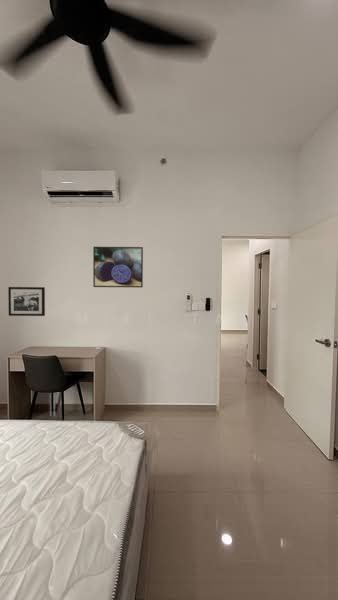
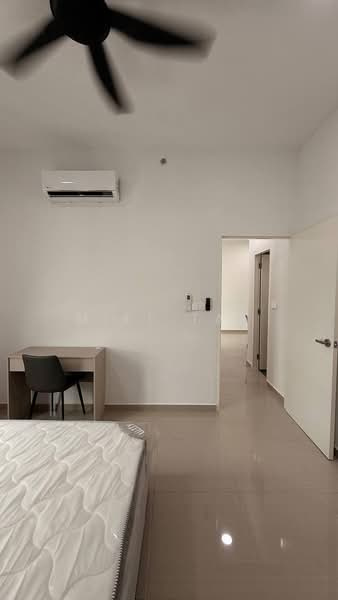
- picture frame (26, 301)
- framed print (118, 267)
